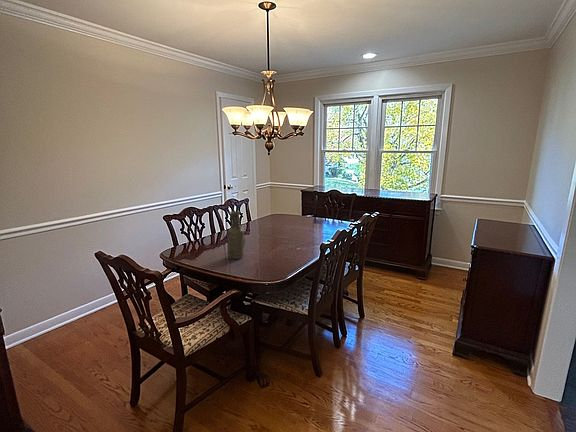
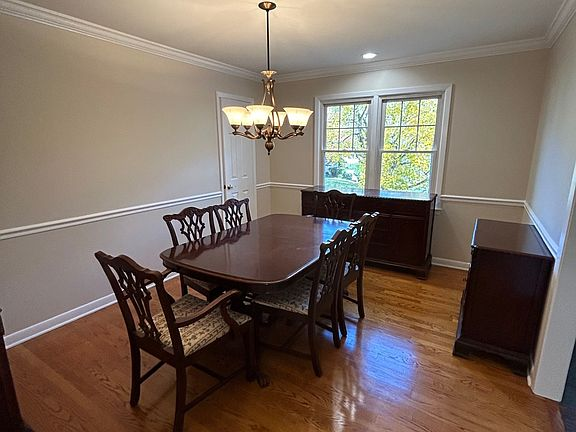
- vase (235, 235)
